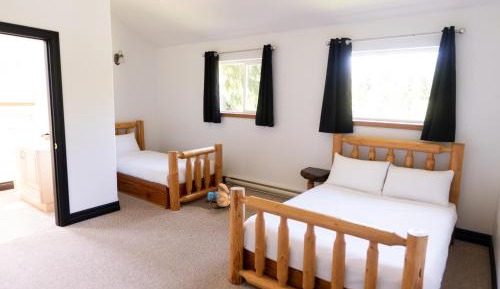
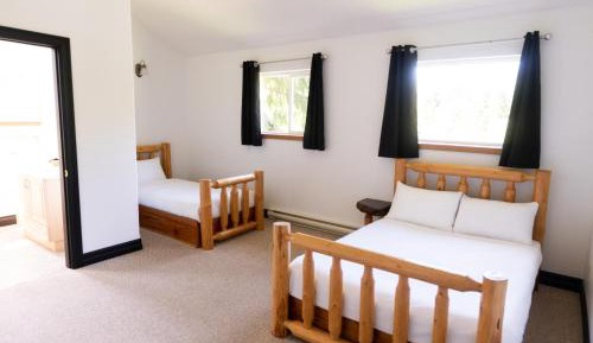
- backpack (221, 190)
